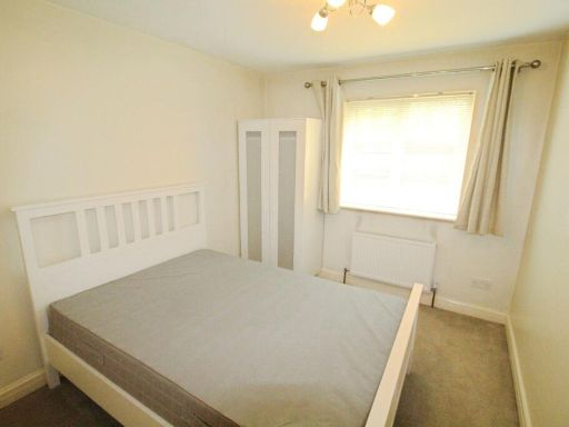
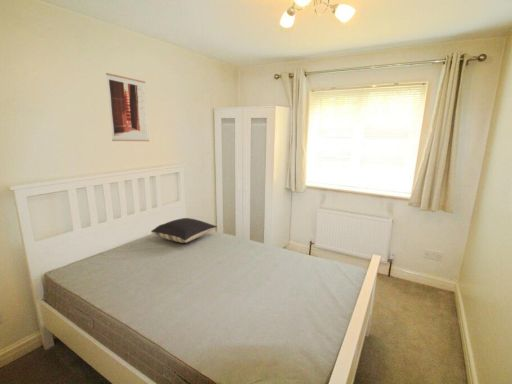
+ pillow (185, 229)
+ wall art (129, 110)
